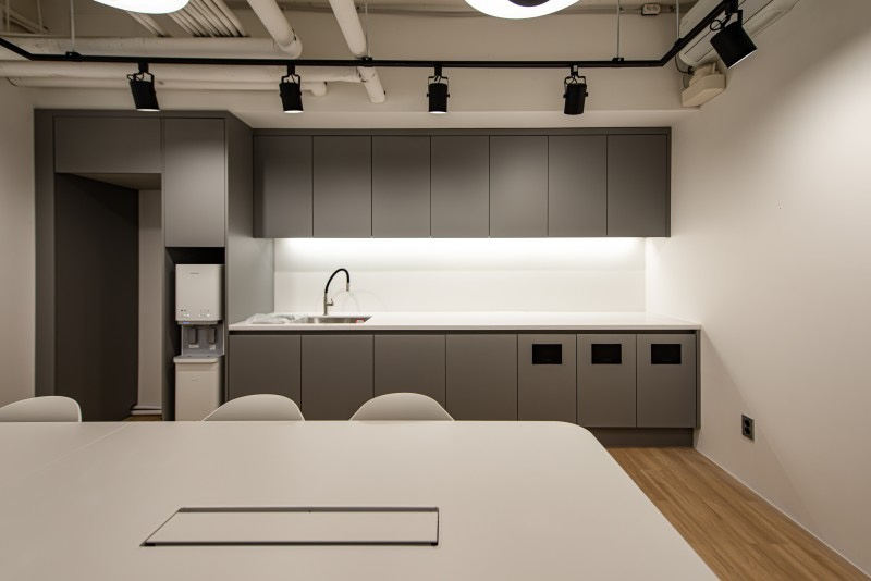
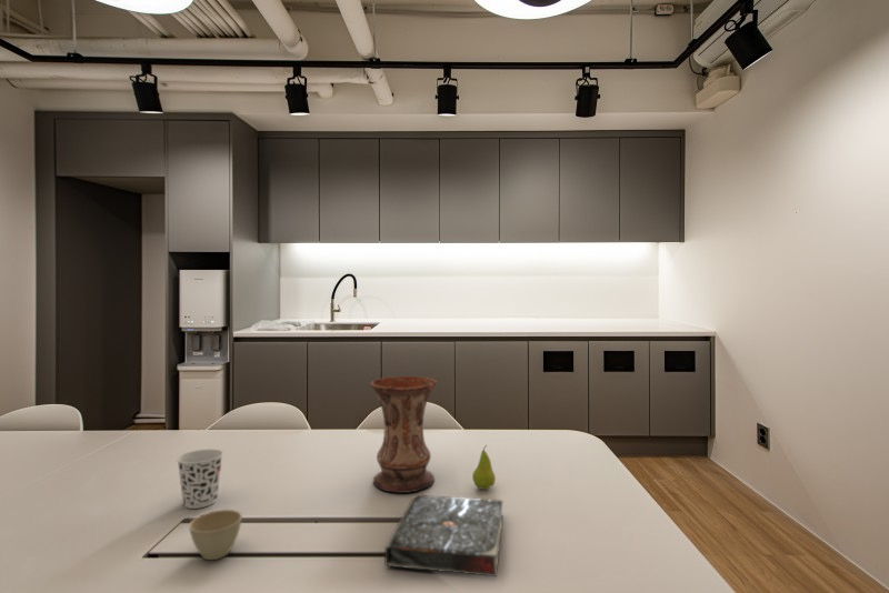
+ cup (200, 479)
+ fruit (483, 465)
+ vase (403, 431)
+ book (449, 529)
+ flower pot (216, 536)
